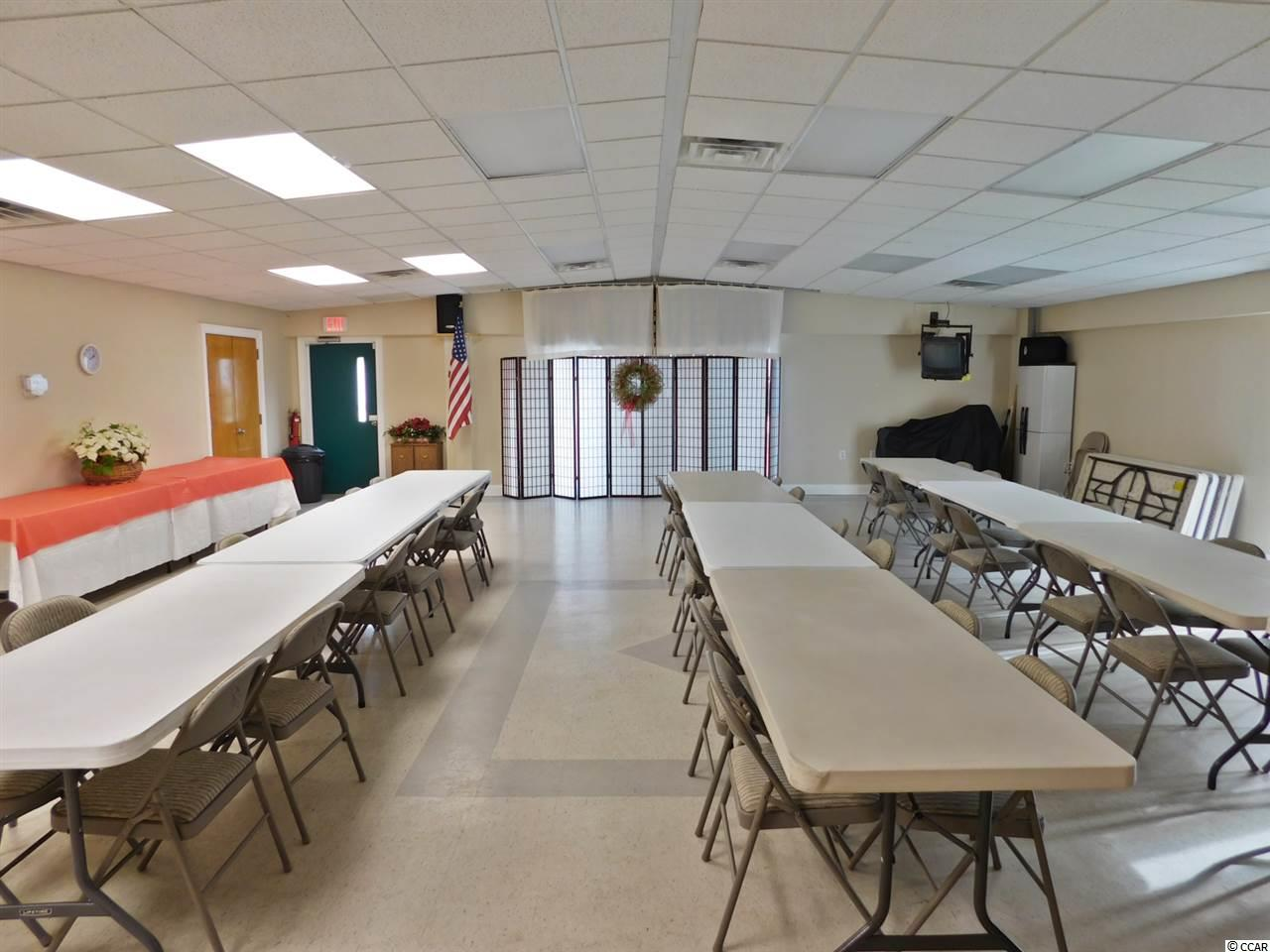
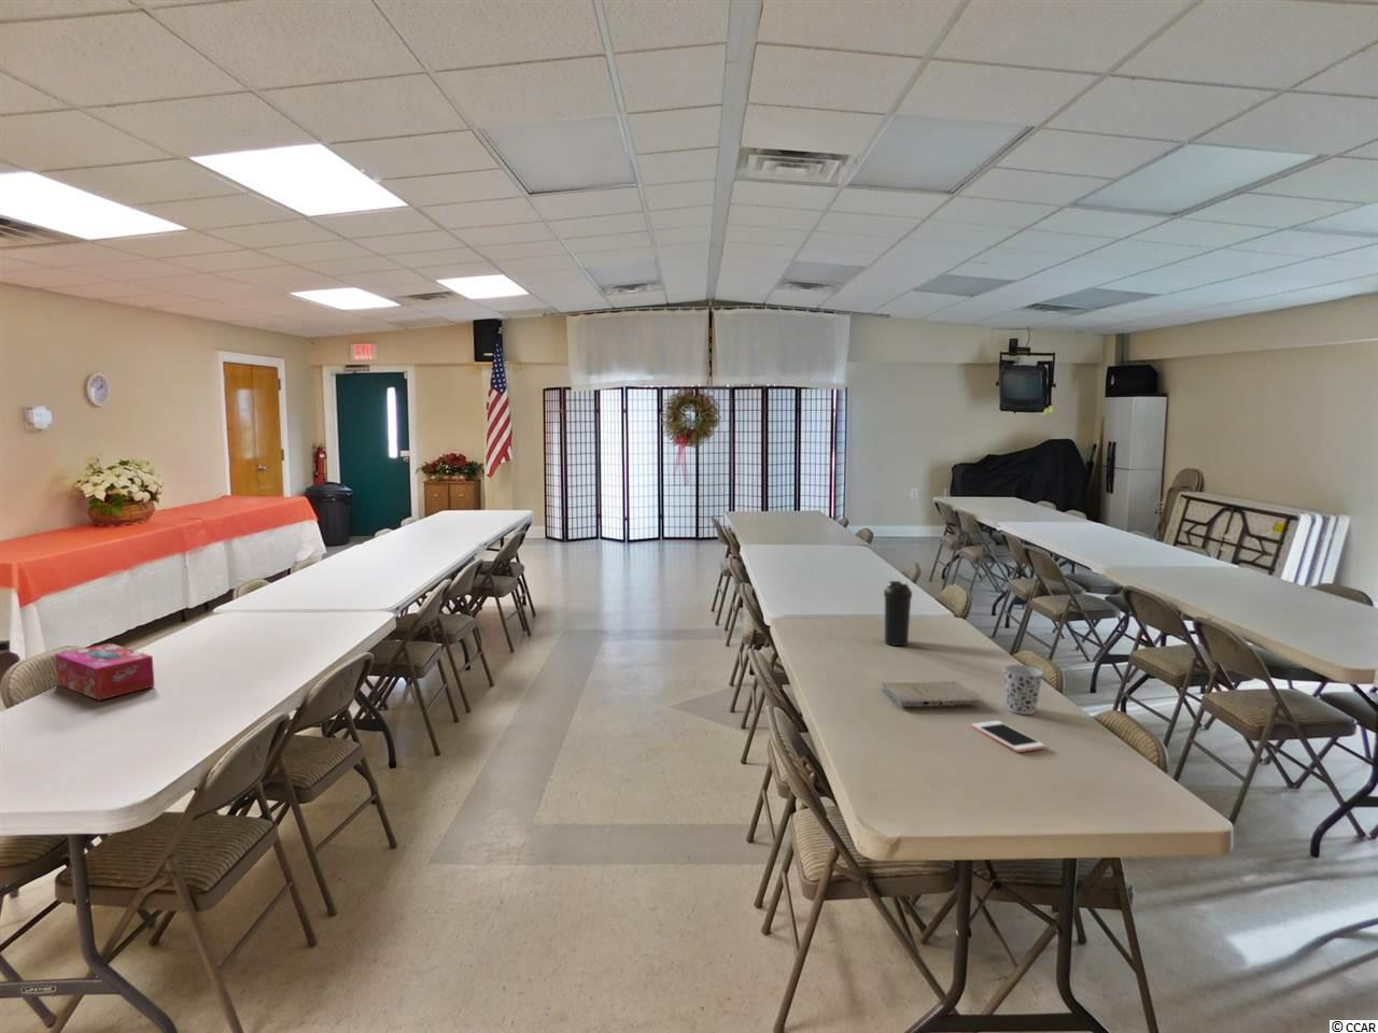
+ water bottle (896, 612)
+ tissue box (104, 669)
+ book (929, 693)
+ cell phone (1007, 735)
+ cup (1022, 690)
